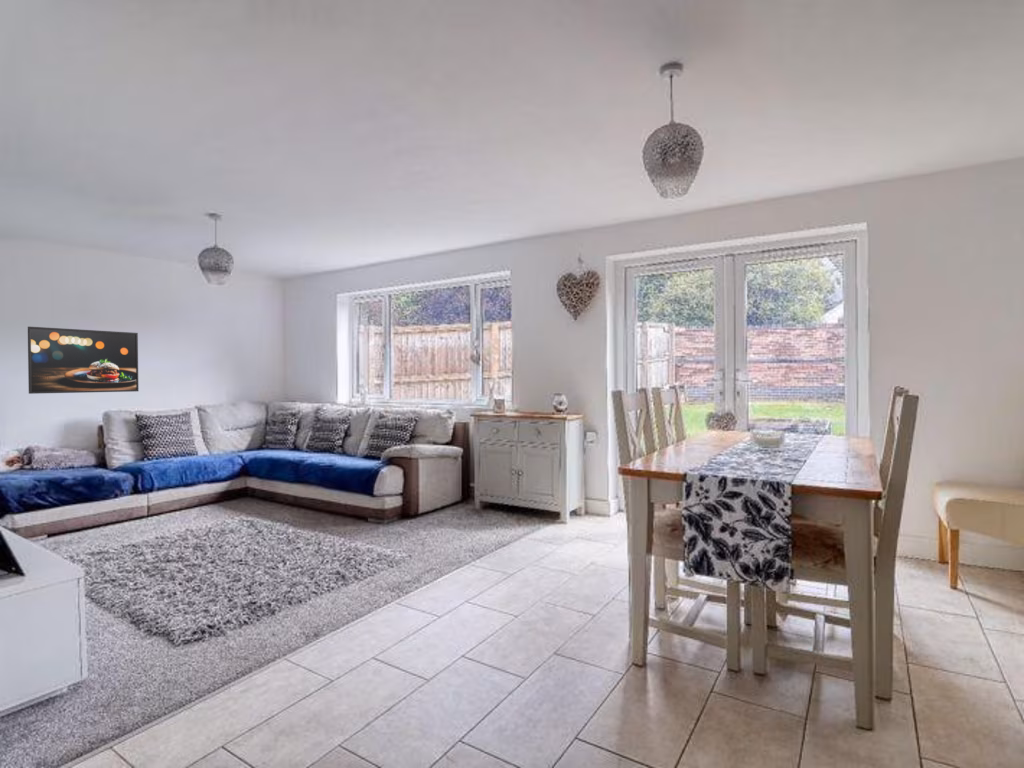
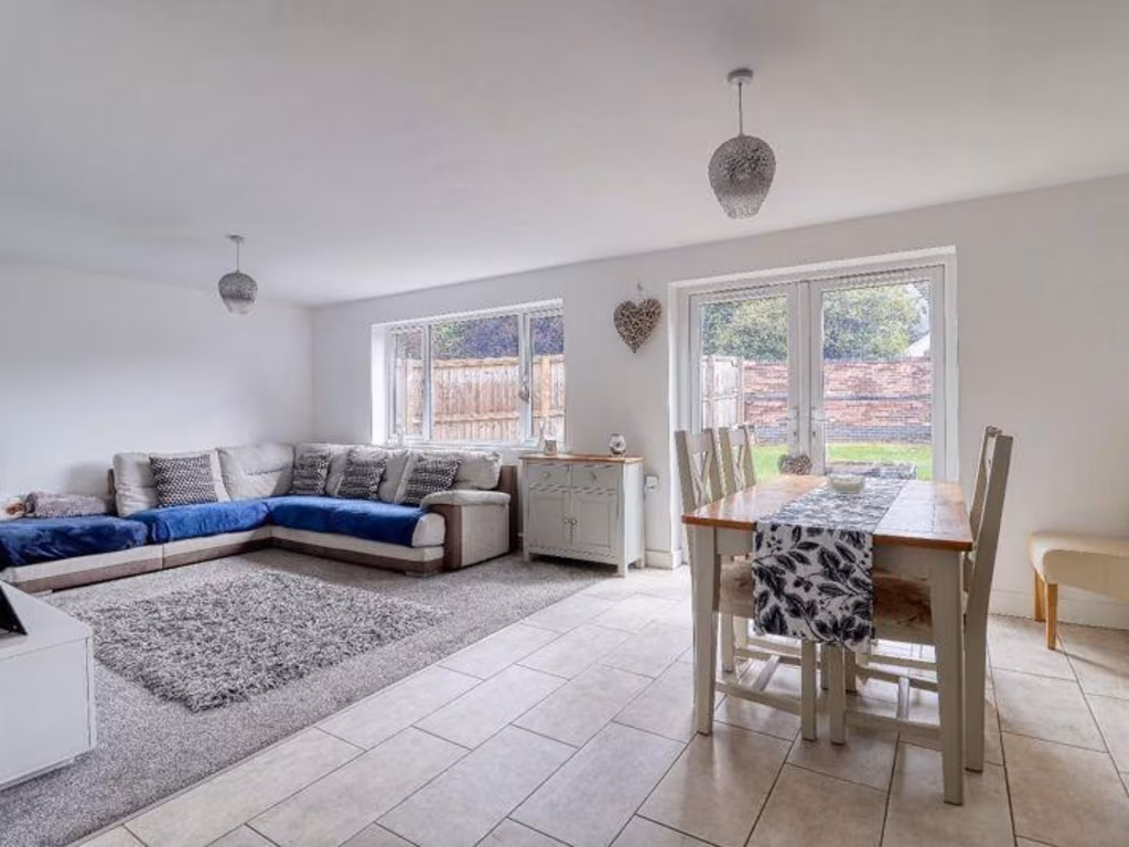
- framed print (86, 361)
